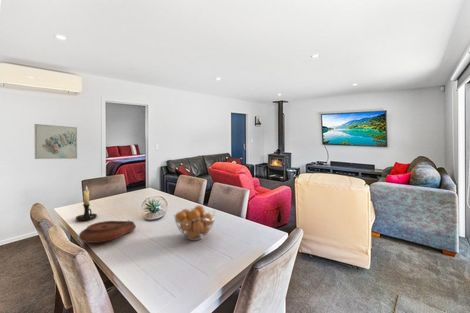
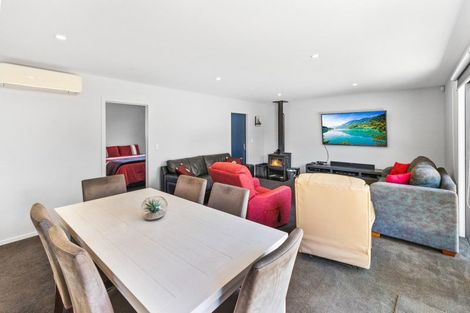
- candle holder (87, 202)
- fruit basket (195, 221)
- wall art (57, 142)
- plate (107, 231)
